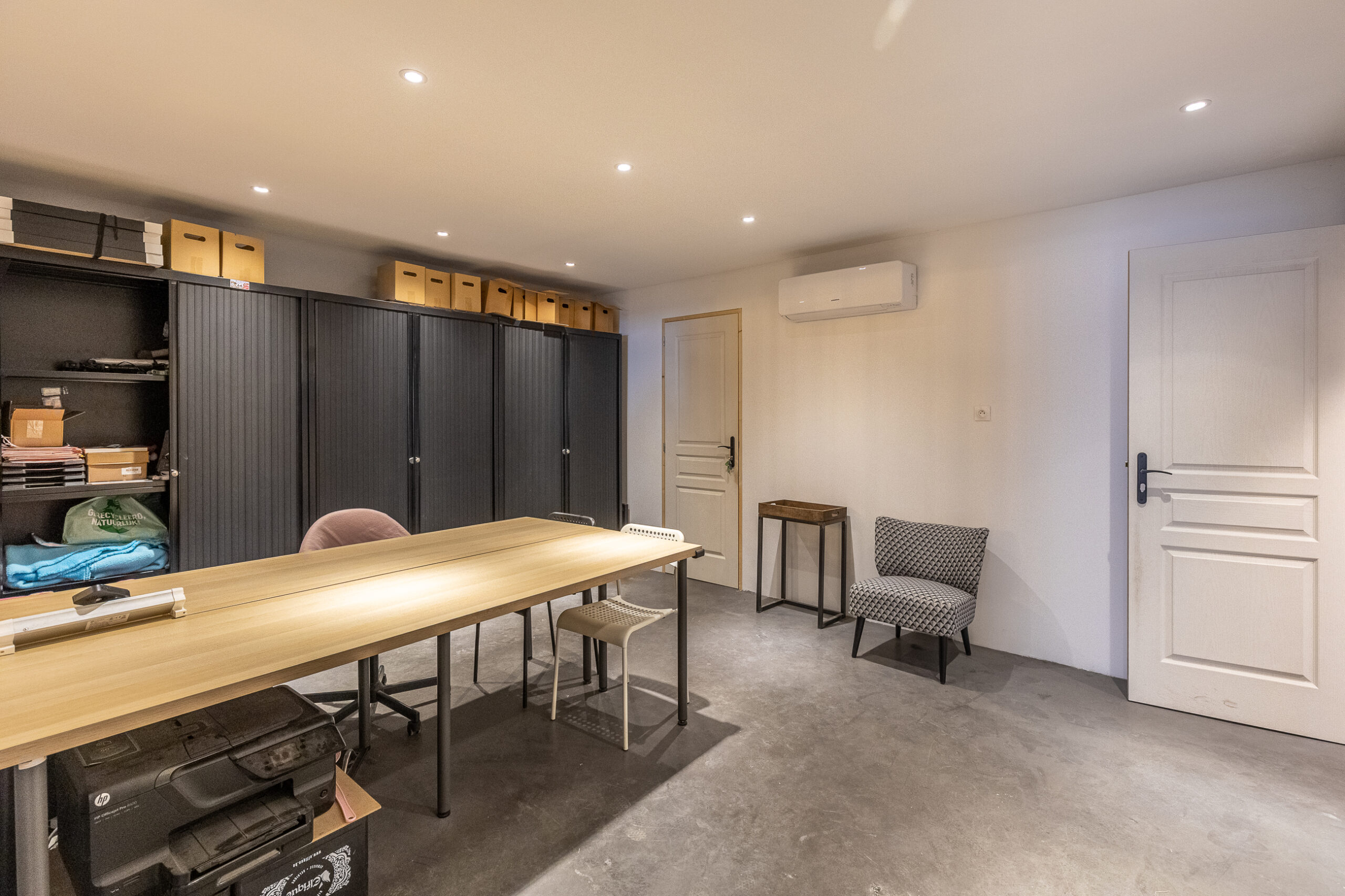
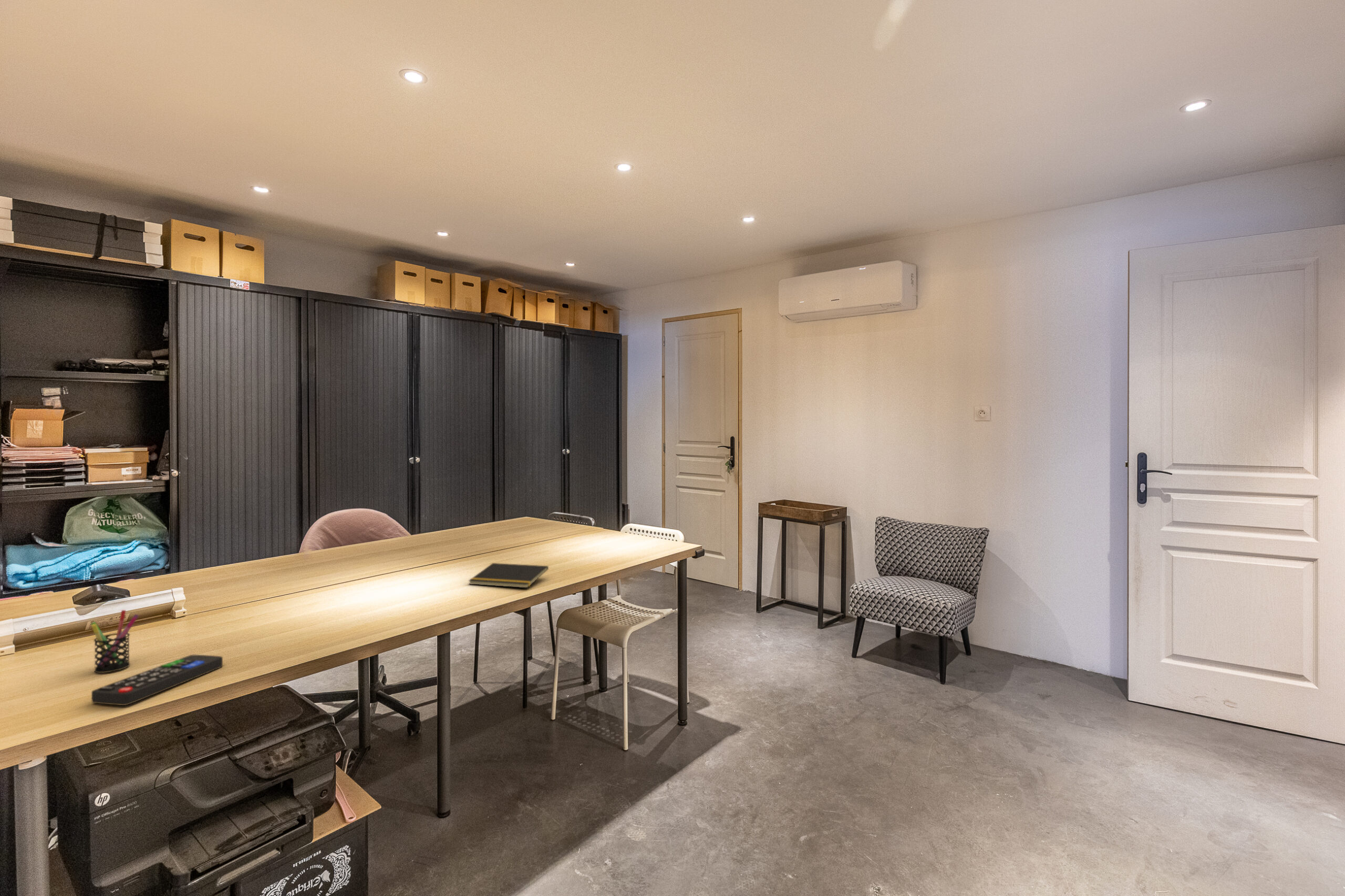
+ pen holder (110, 640)
+ remote control (162, 676)
+ notepad (509, 575)
